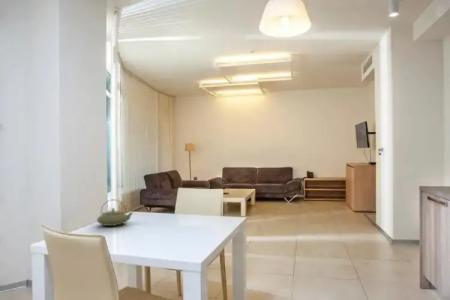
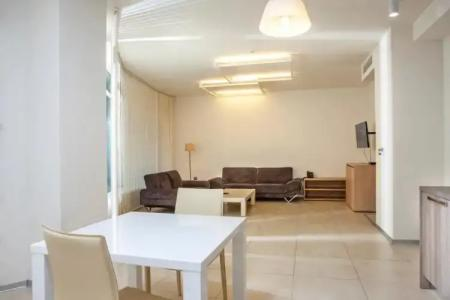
- teapot (115, 211)
